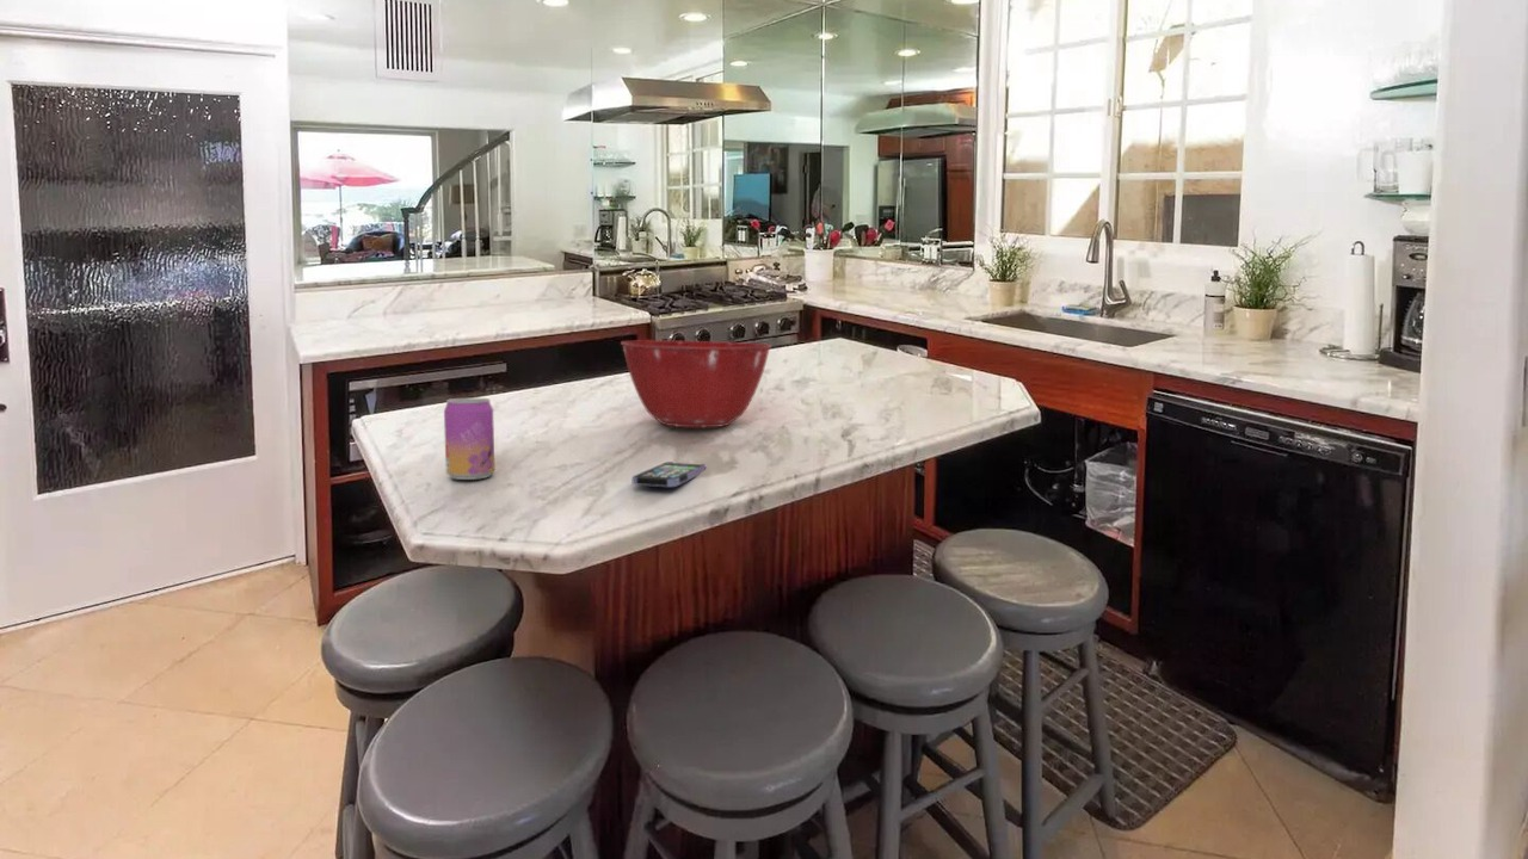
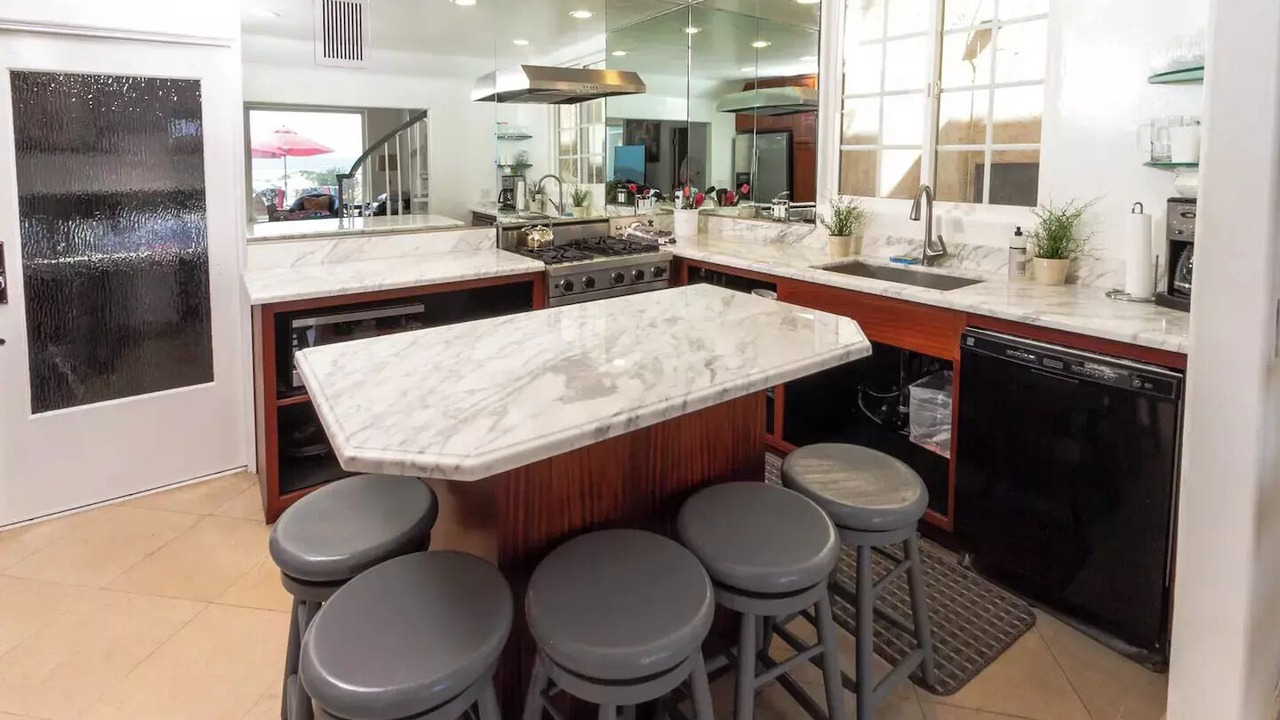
- beverage can (469, 438)
- mixing bowl (696, 383)
- smartphone (670, 474)
